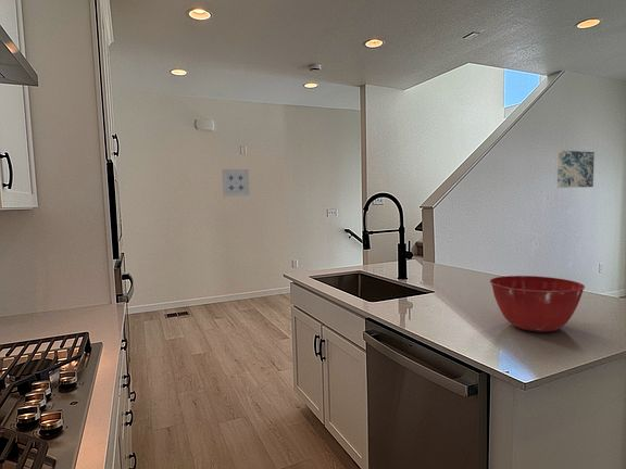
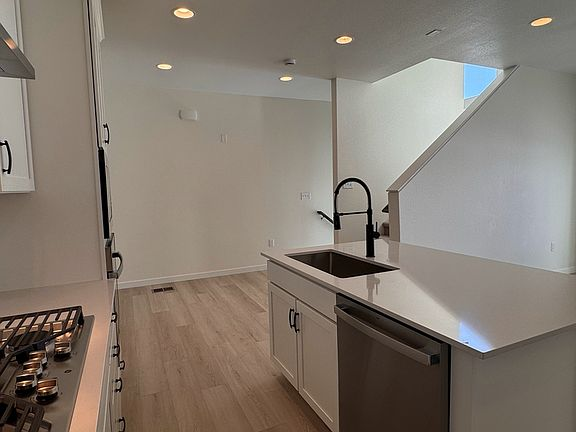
- mixing bowl (534, 304)
- wall art (575, 169)
- wall art (236, 182)
